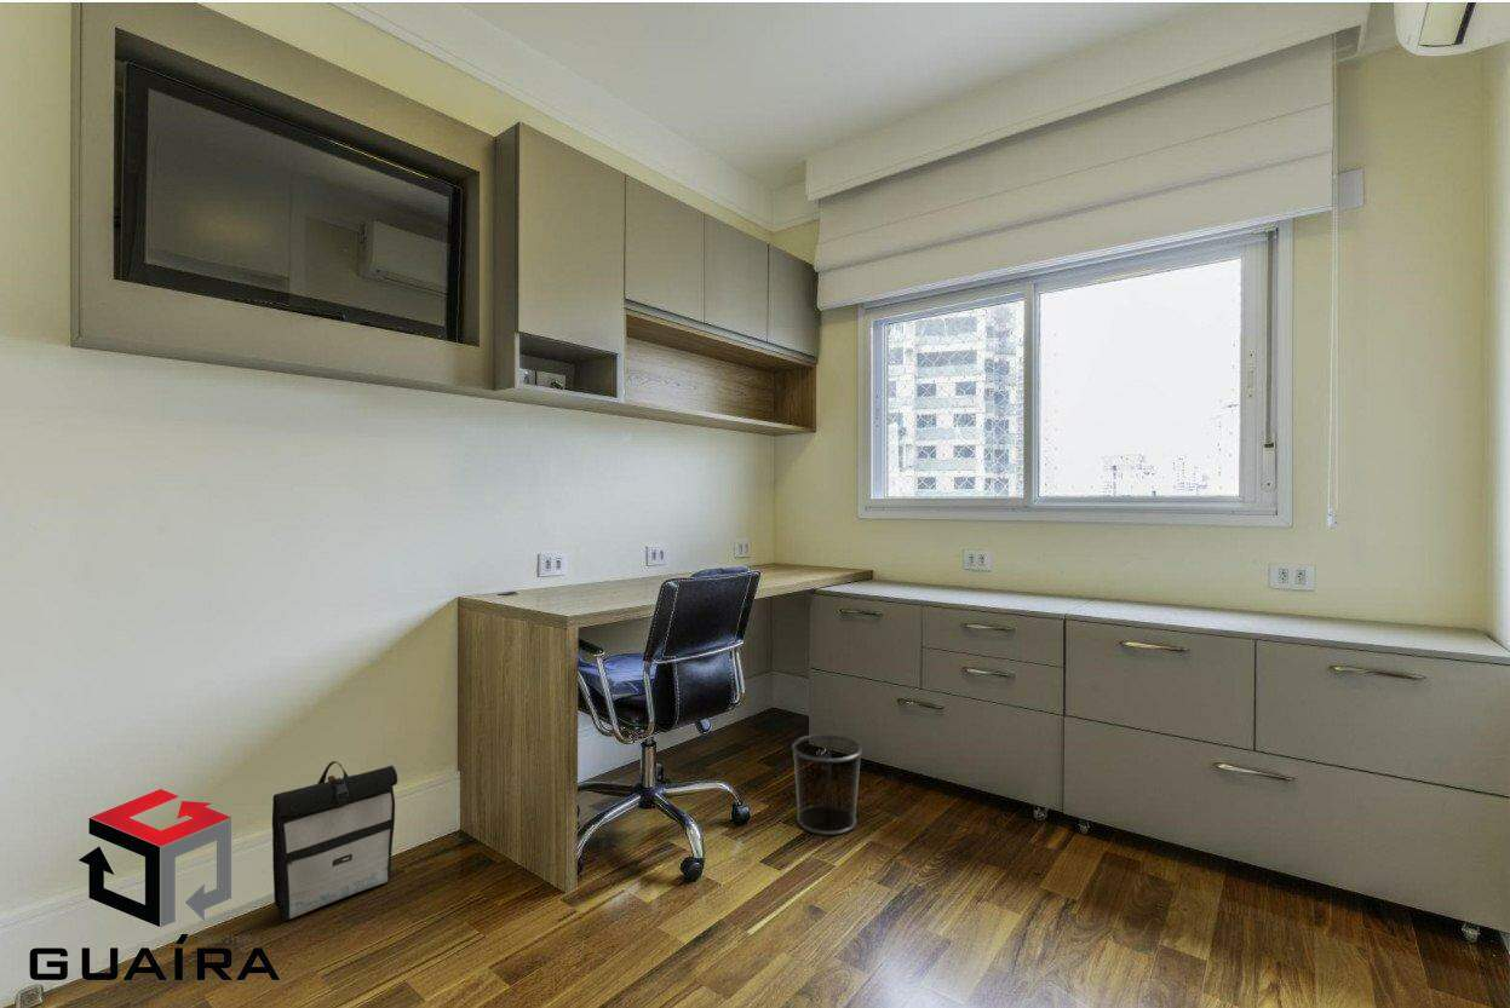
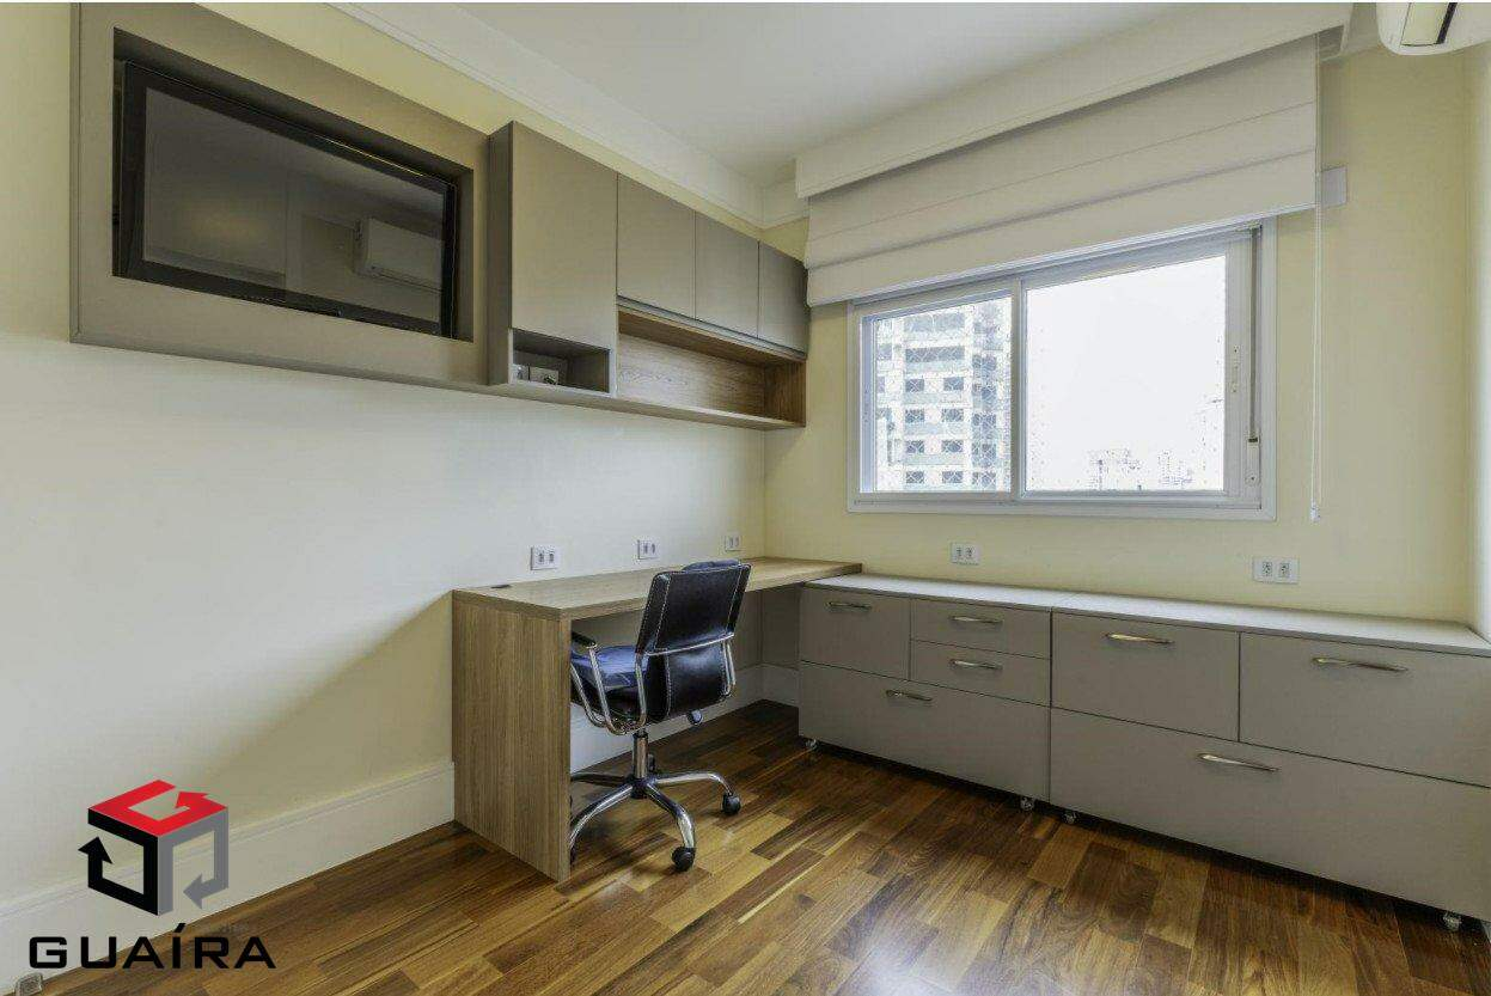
- backpack (334, 829)
- waste bin (826, 783)
